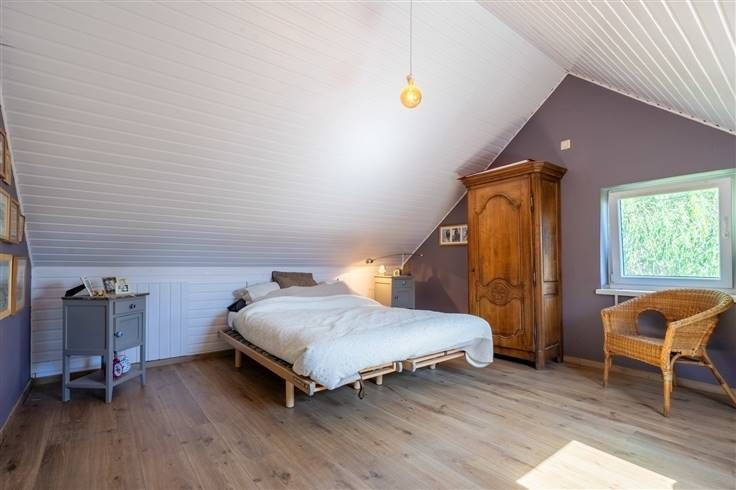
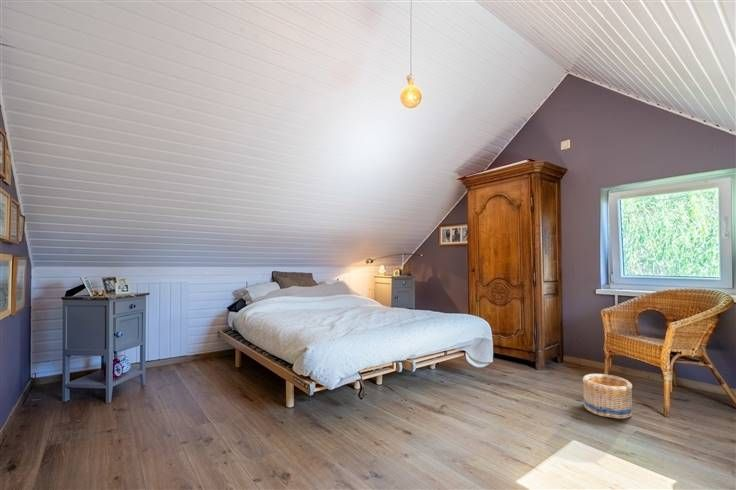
+ basket (607, 395)
